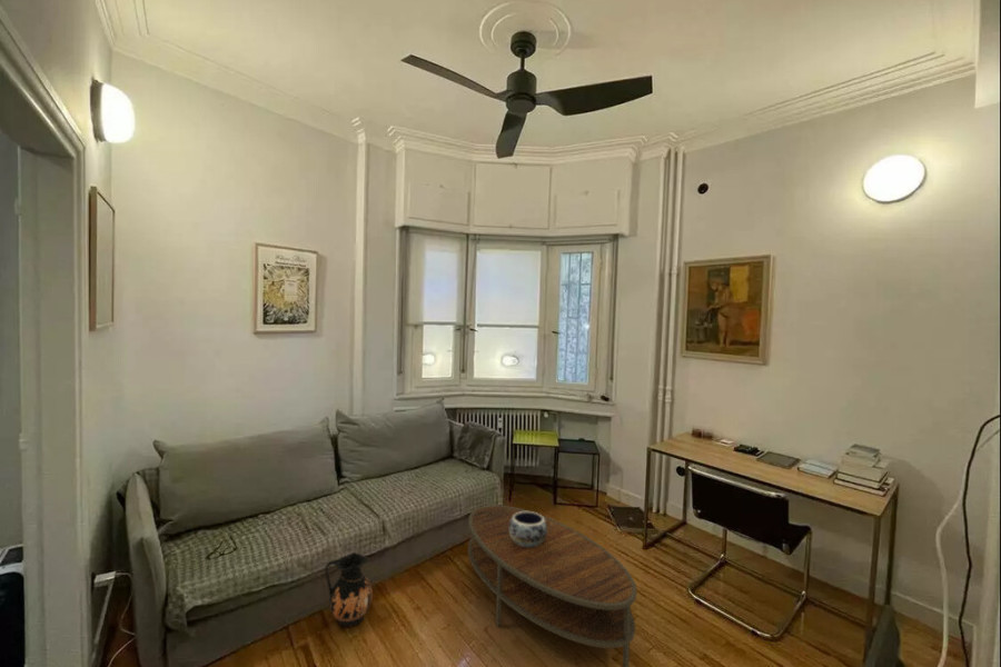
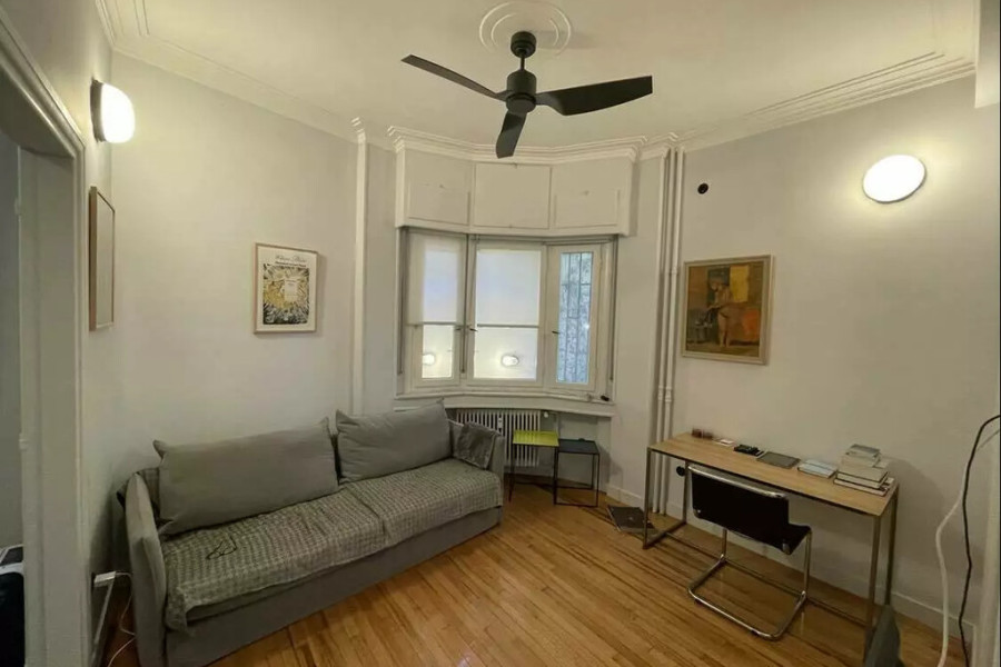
- ceramic jug (349, 589)
- coffee table (539, 575)
- decorative bowl (527, 528)
